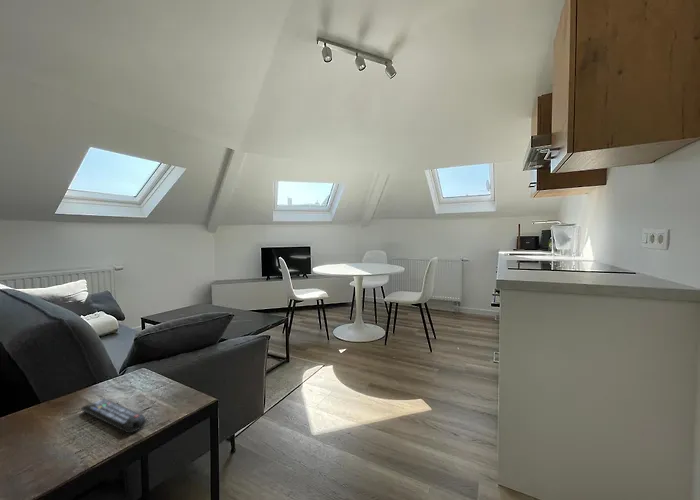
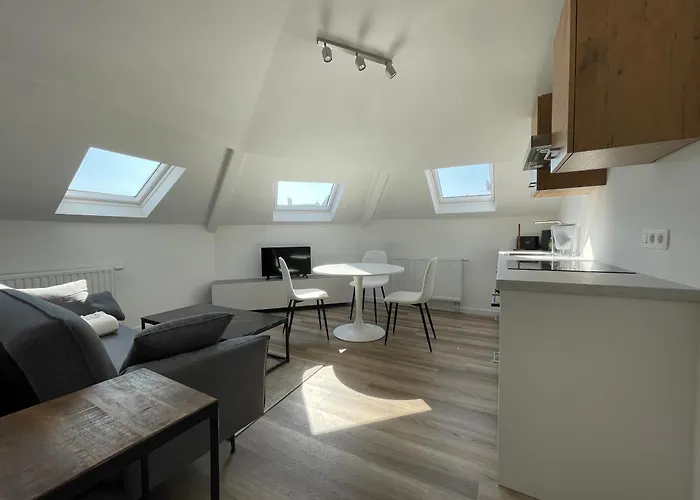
- remote control (112, 414)
